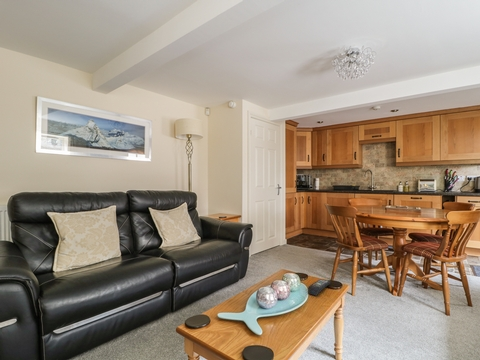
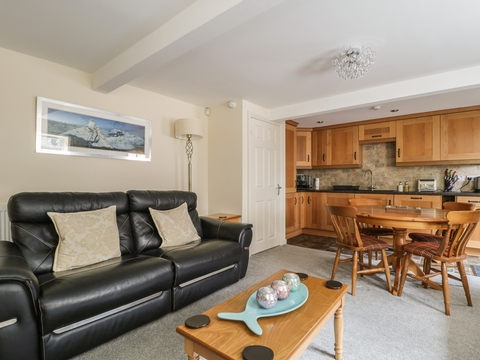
- remote control (319, 285)
